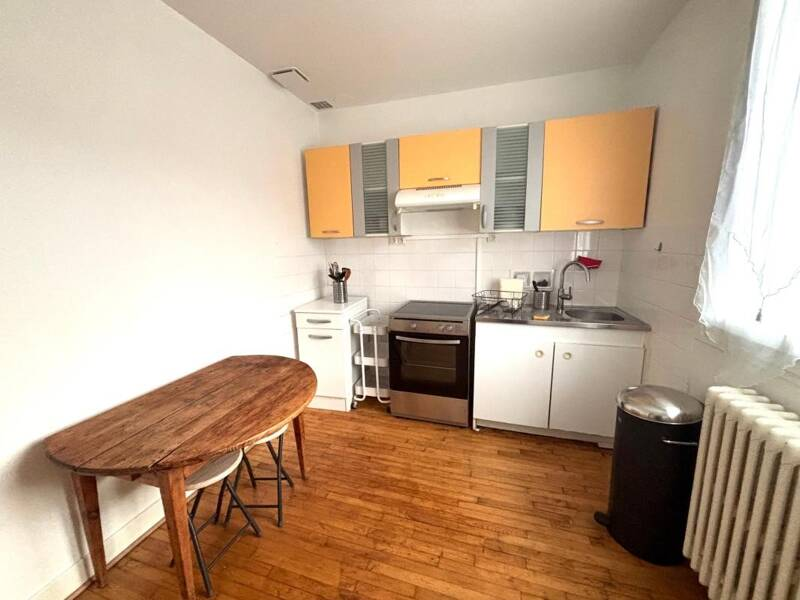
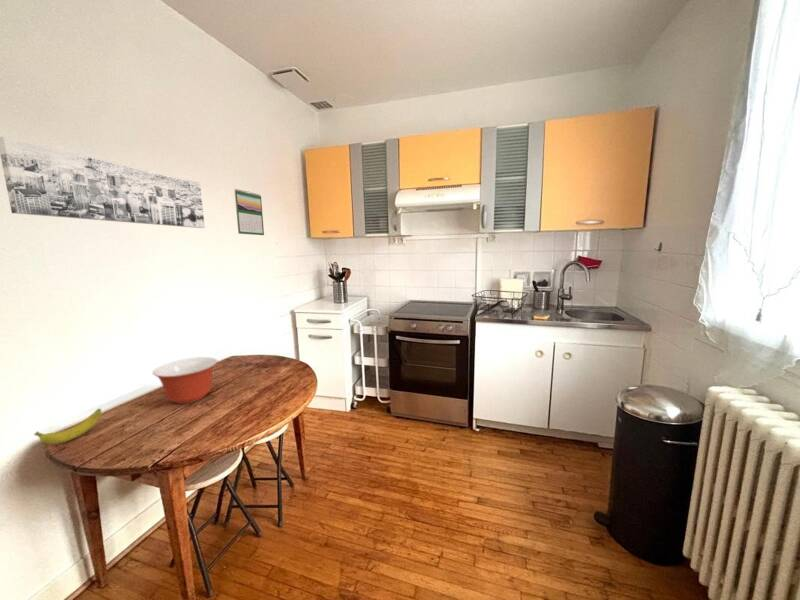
+ mixing bowl (188, 381)
+ wall art (127, 194)
+ calendar (250, 213)
+ banana (71, 428)
